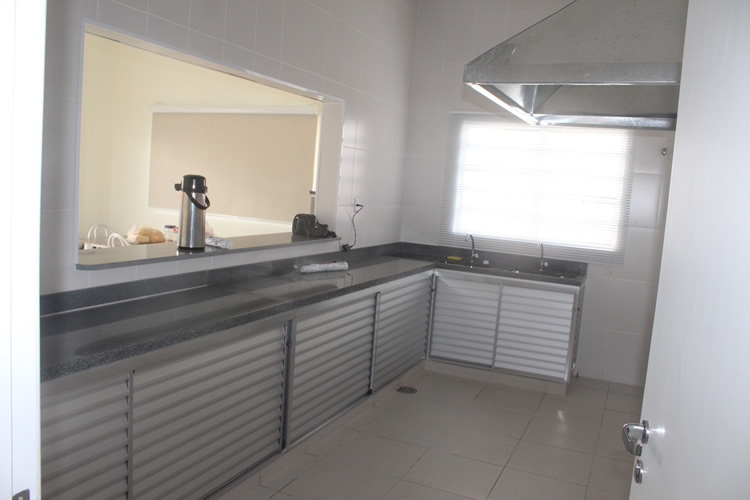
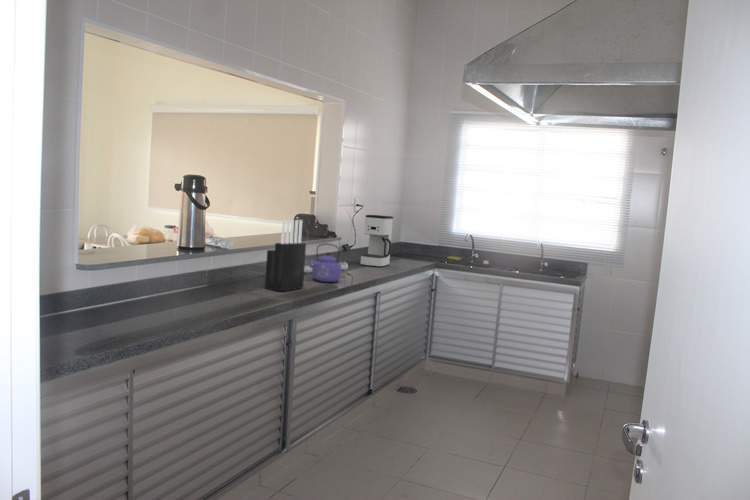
+ knife block (284, 253)
+ kettle (322, 261)
+ coffee maker (378, 240)
